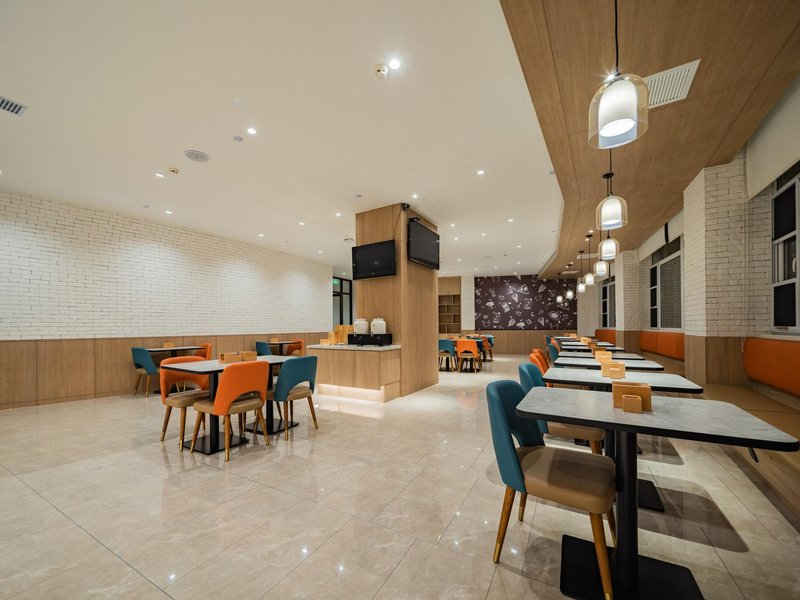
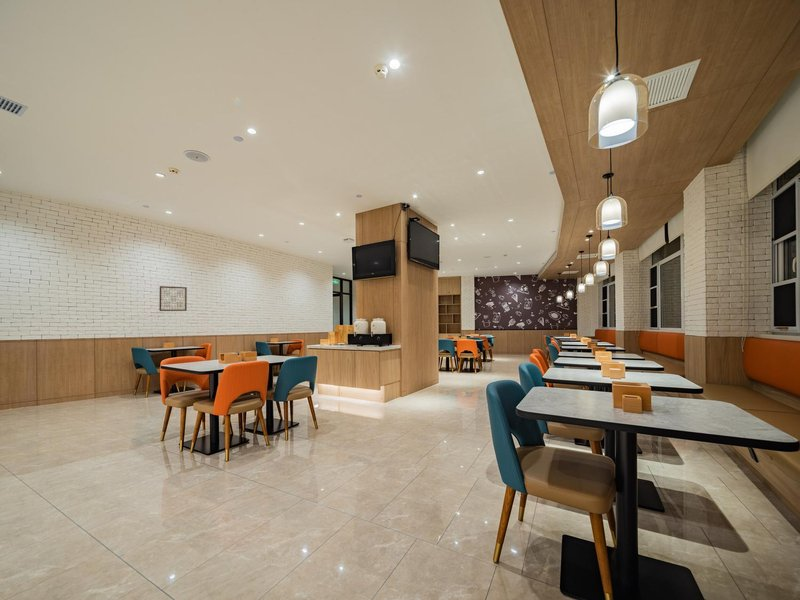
+ wall art (172, 298)
